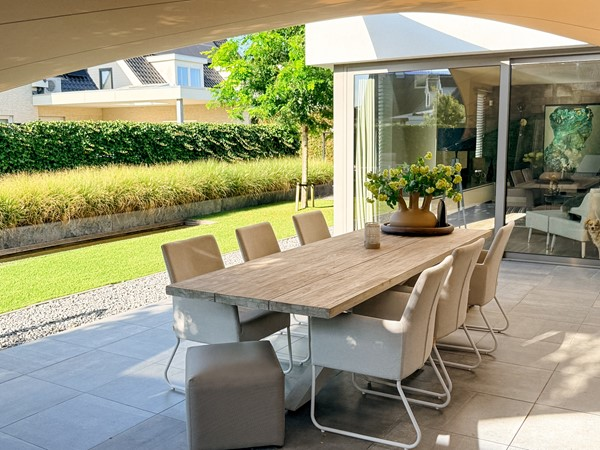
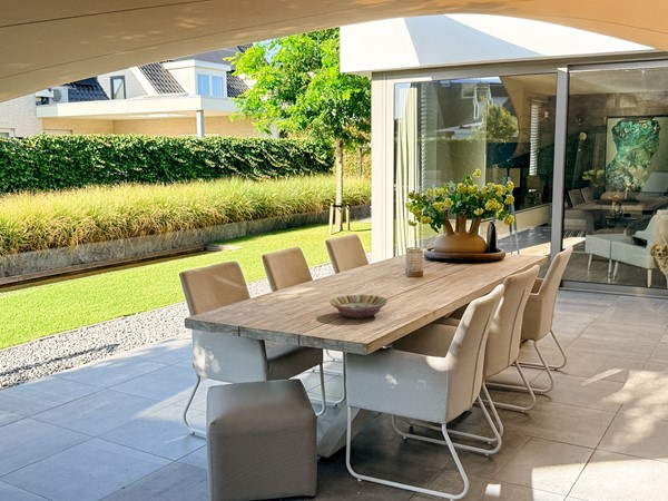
+ serving bowl (358, 307)
